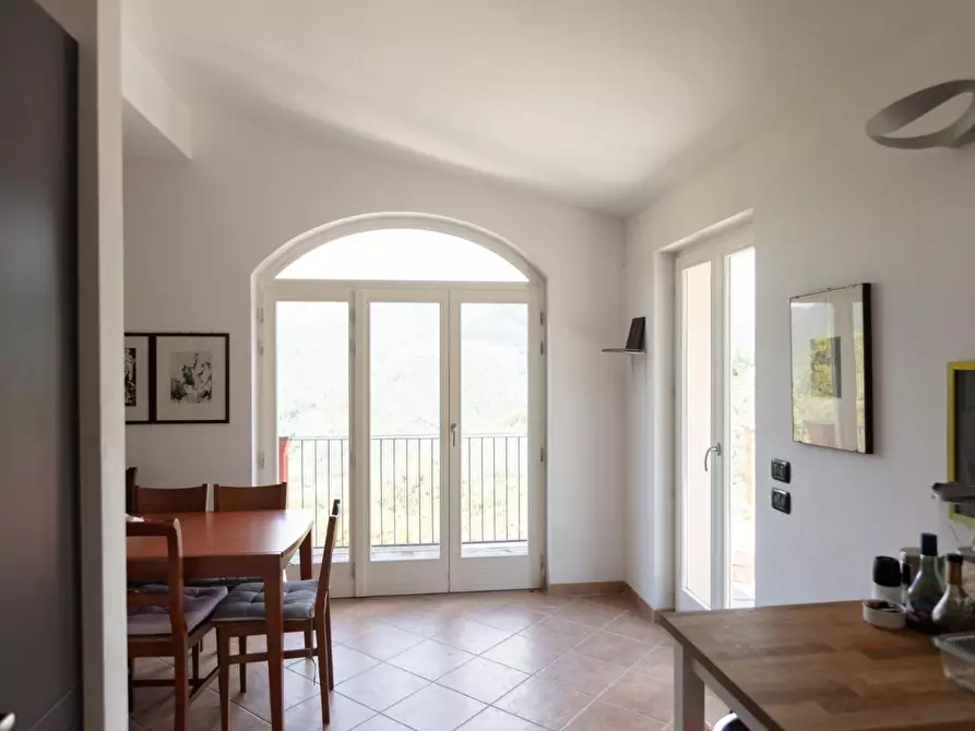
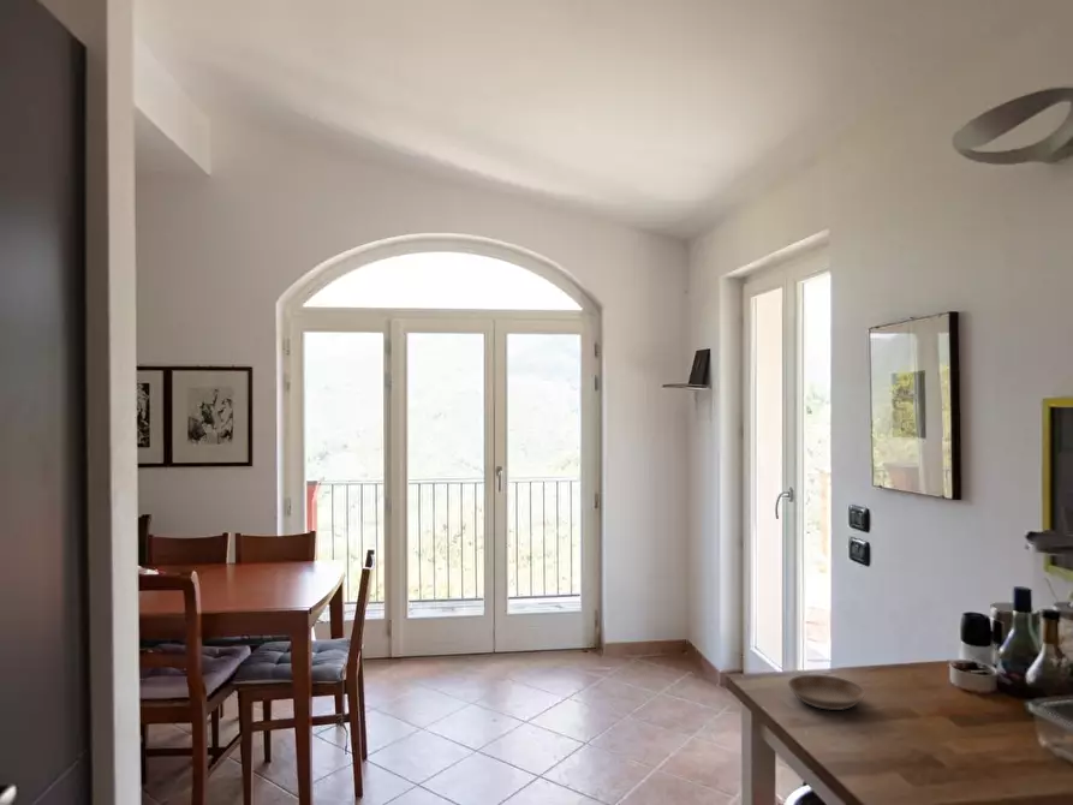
+ saucer (825, 693)
